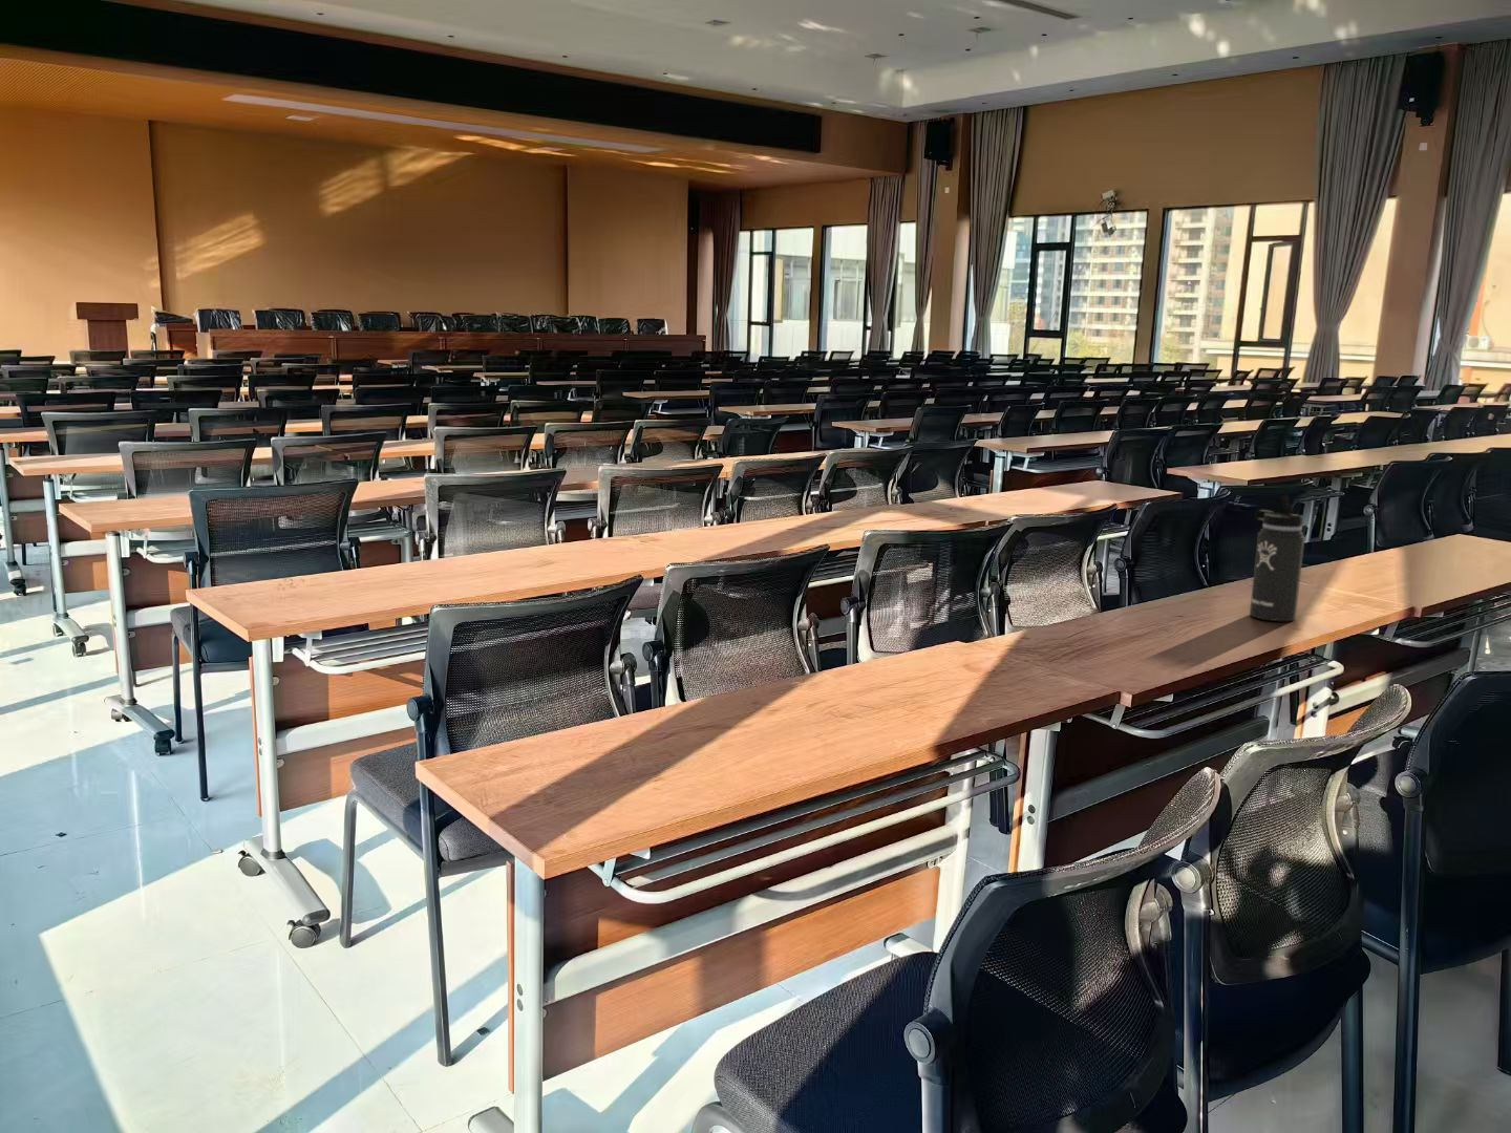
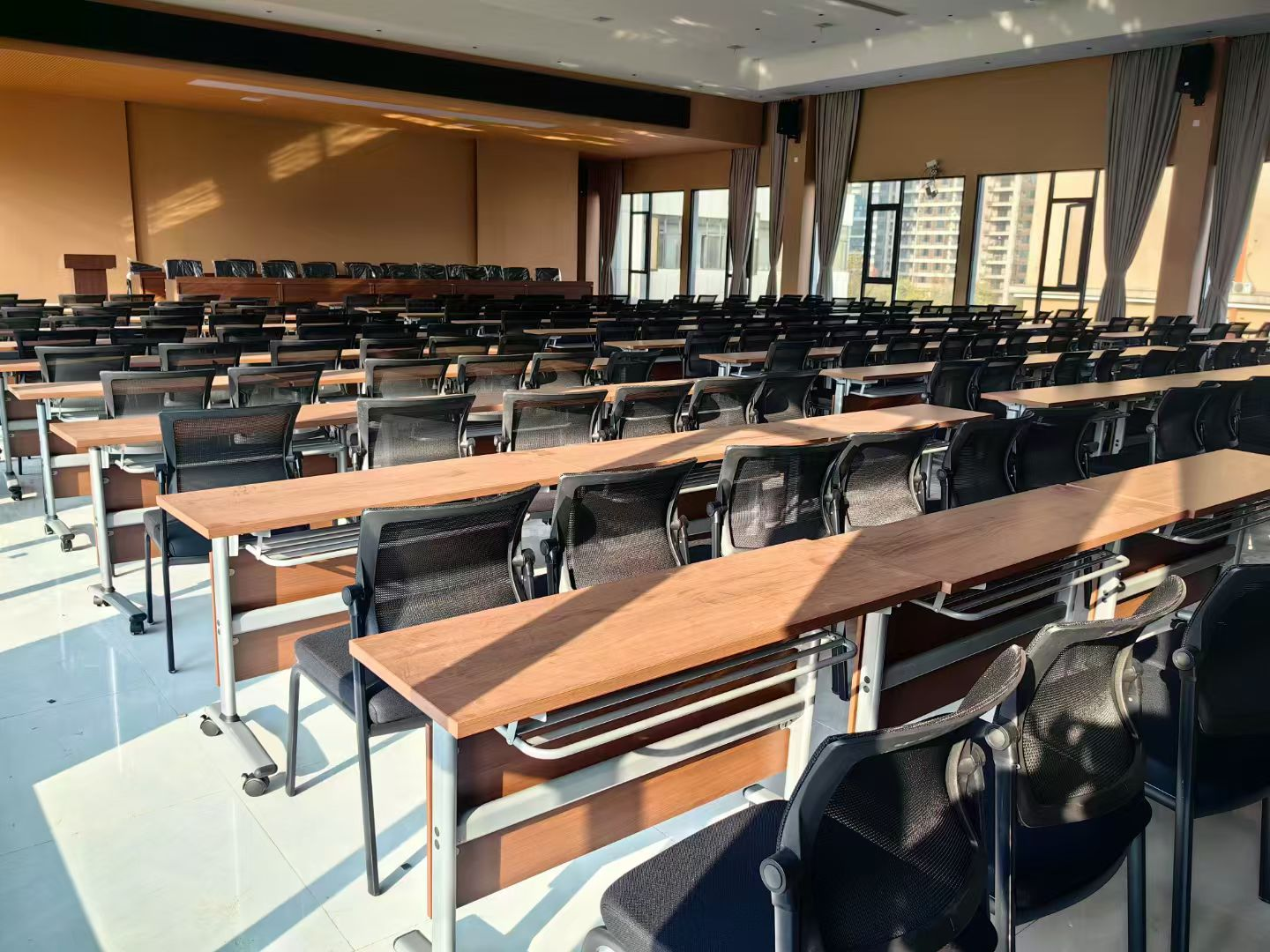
- thermos bottle (1274, 555)
